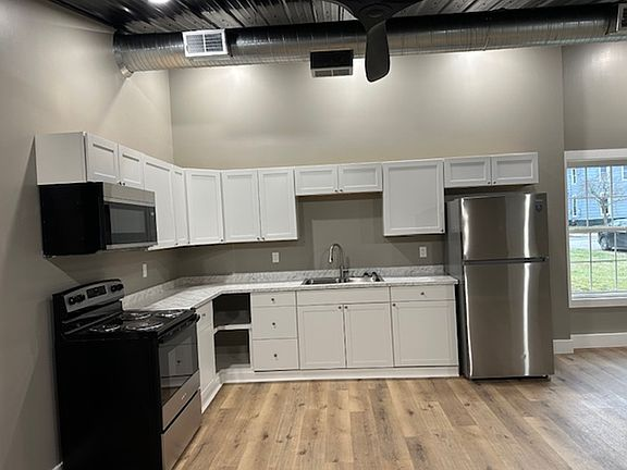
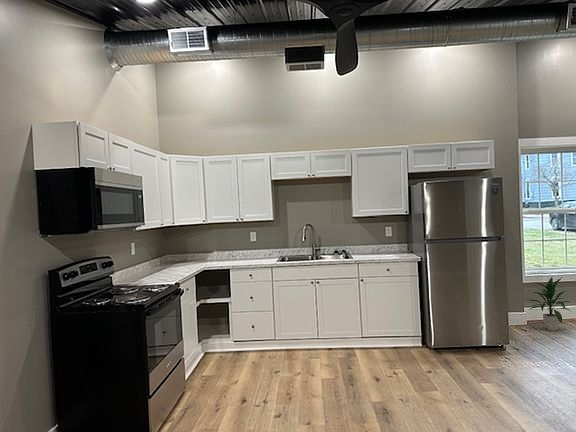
+ indoor plant (550, 303)
